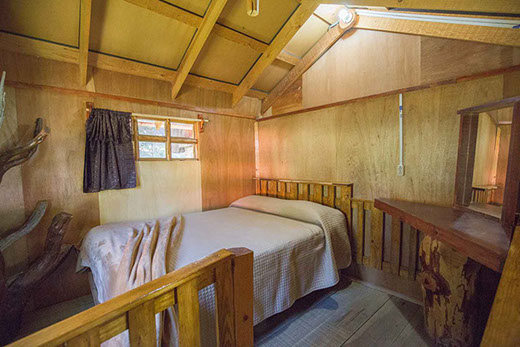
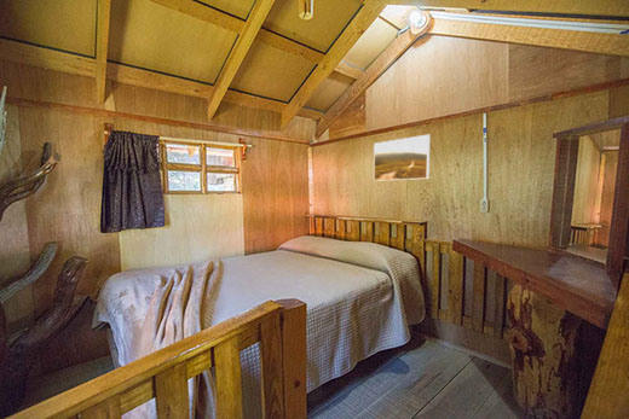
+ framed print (399, 159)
